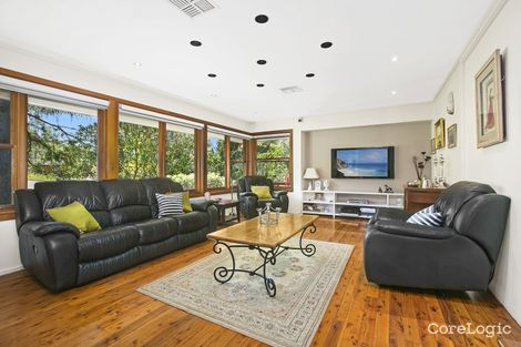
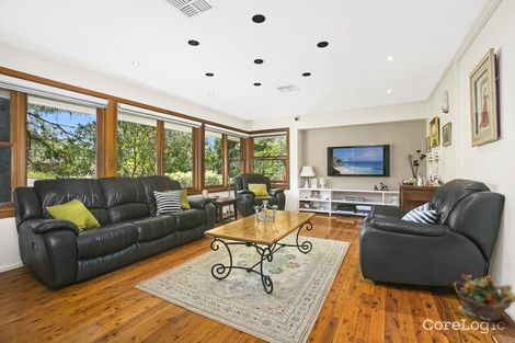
+ potted plant (484, 296)
